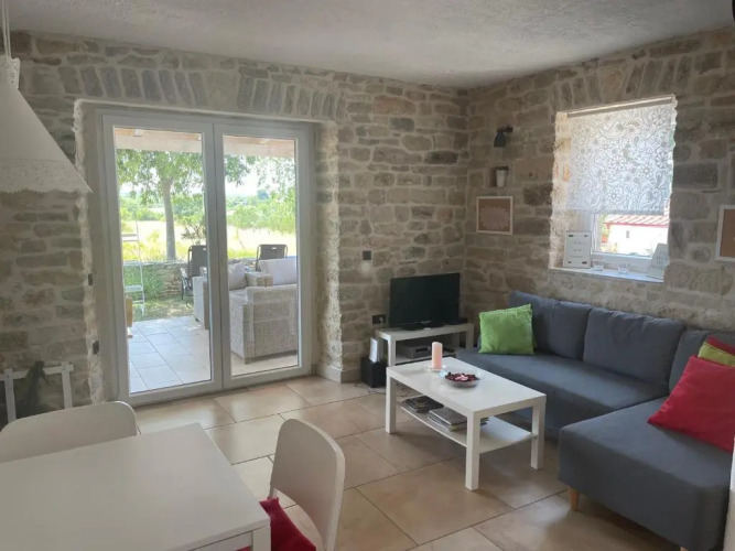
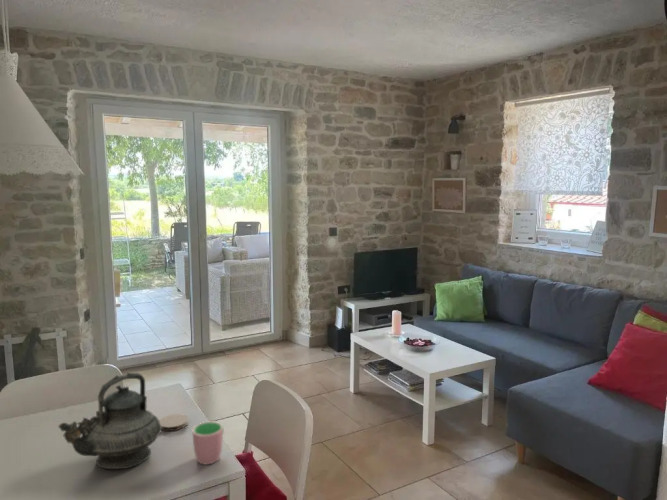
+ cup (211, 441)
+ teapot (110, 420)
+ coaster (173, 422)
